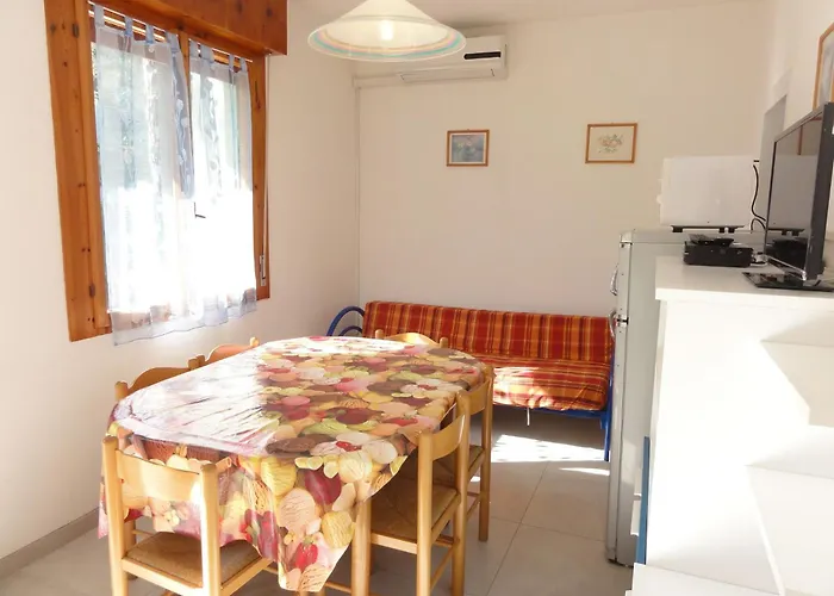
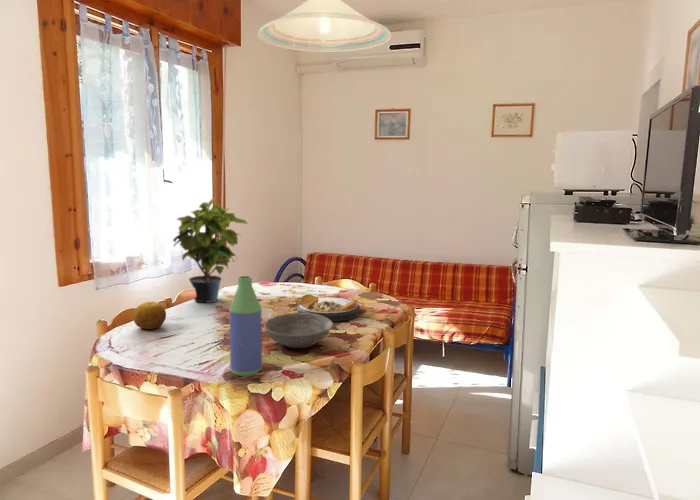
+ plate (328, 306)
+ fruit (149, 315)
+ potted plant (208, 250)
+ bowl (298, 333)
+ bottle (245, 325)
